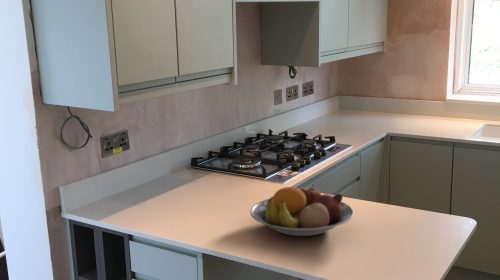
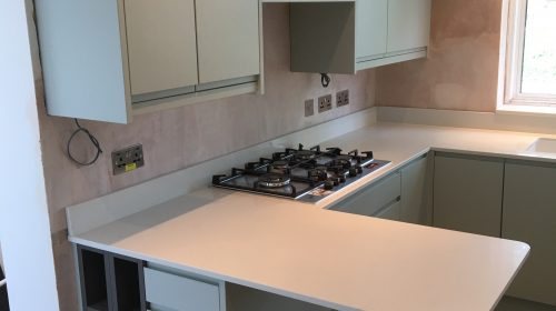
- fruit bowl (301, 206)
